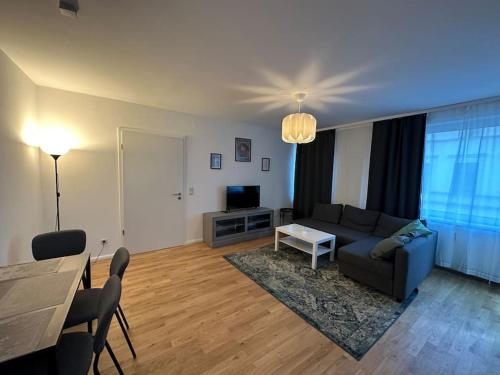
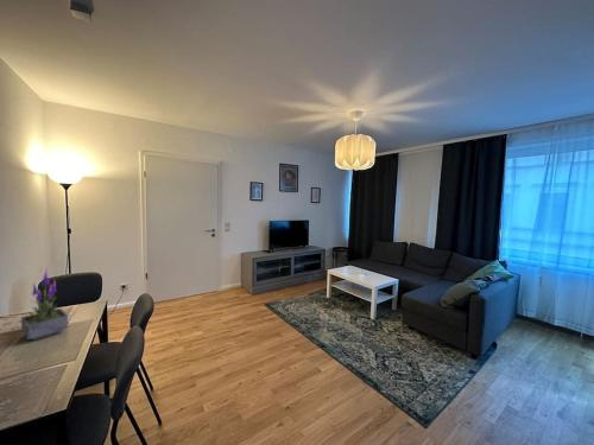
+ potted plant (44, 300)
